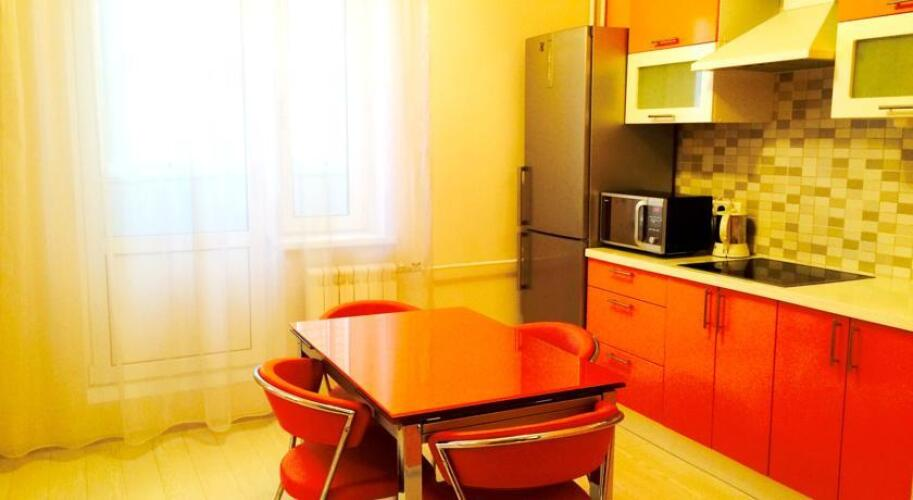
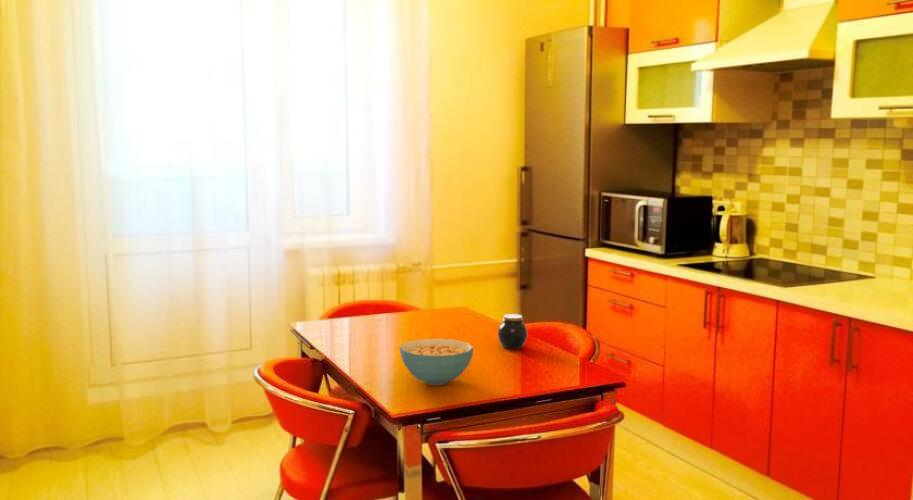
+ jar (512, 331)
+ cereal bowl (436, 364)
